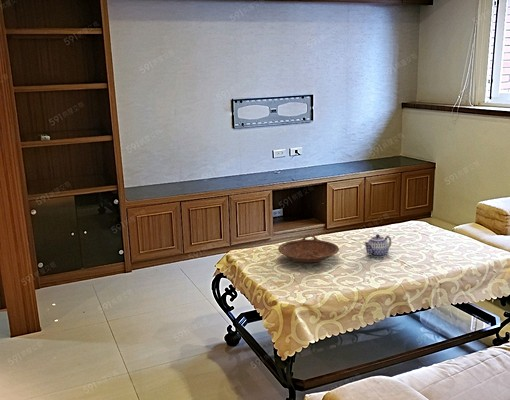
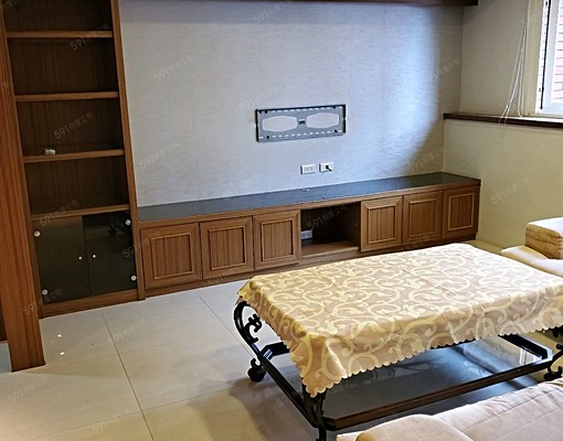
- teapot (377, 244)
- bowl (308, 251)
